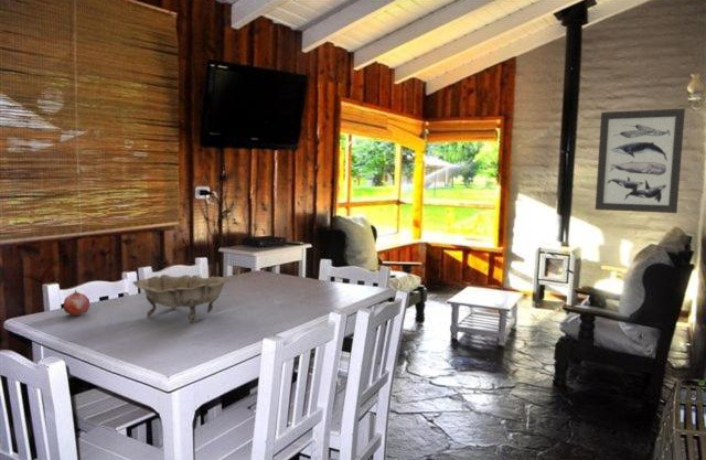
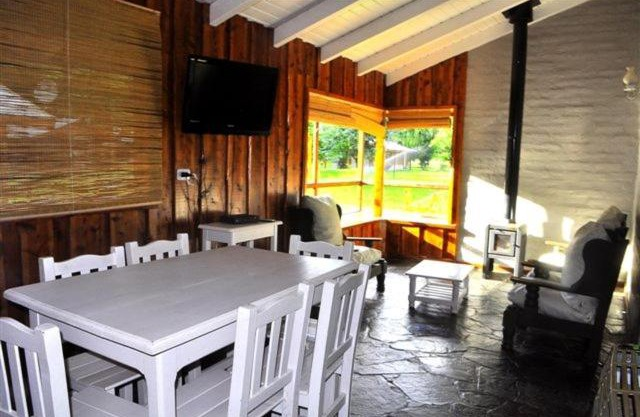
- decorative bowl (182, 296)
- fruit (76, 301)
- wall art (638, 161)
